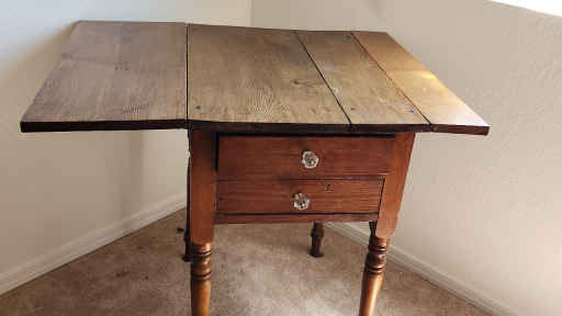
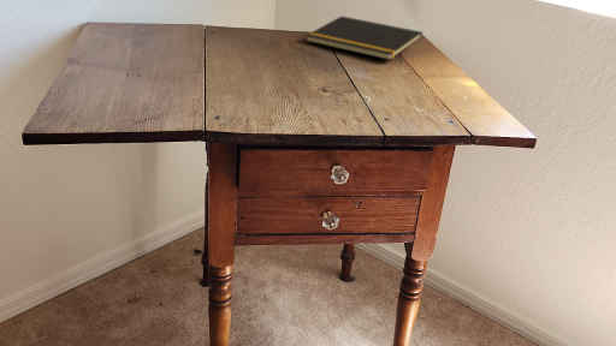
+ notepad (363, 36)
